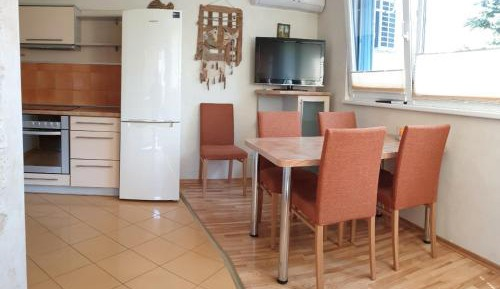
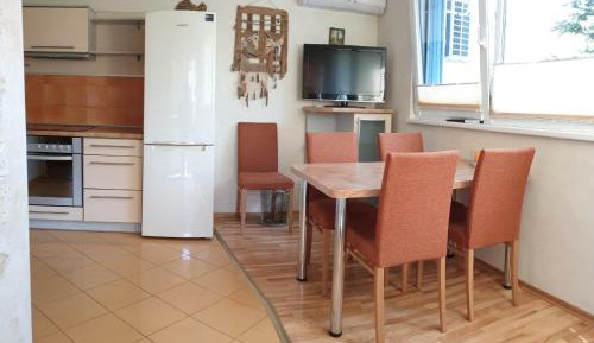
+ waste bin (274, 205)
